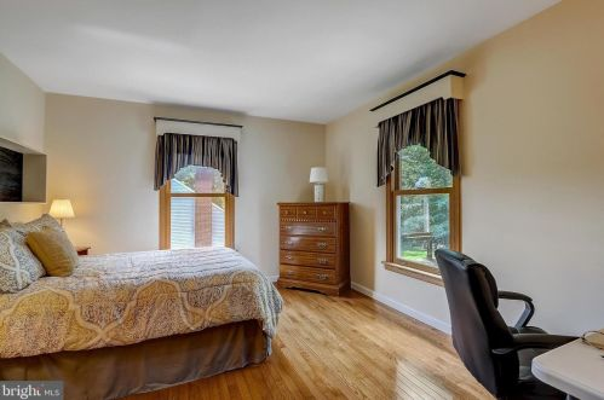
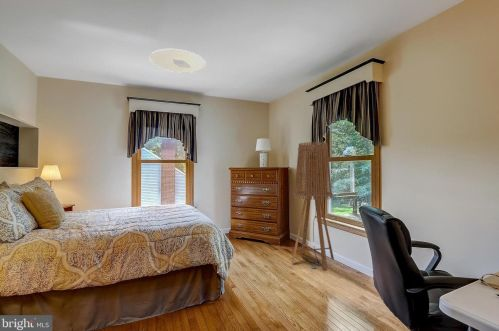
+ ceiling light (178, 59)
+ floor lamp (315, 202)
